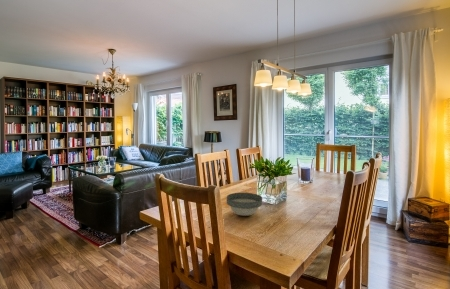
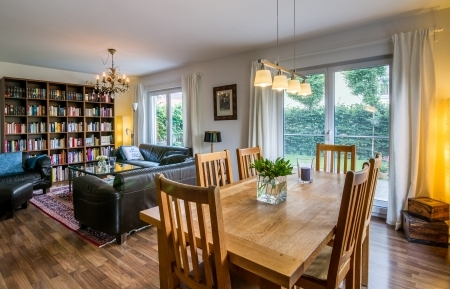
- bowl (244, 205)
